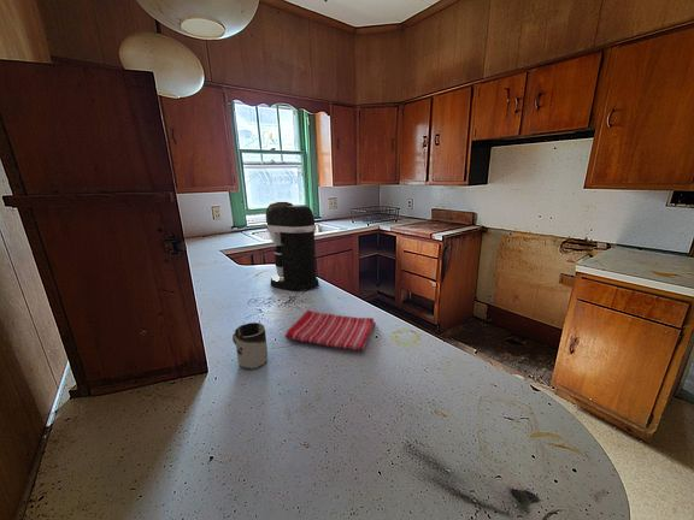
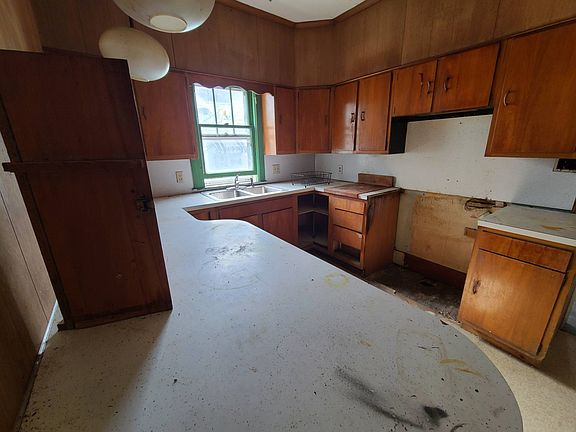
- coffee maker (292, 243)
- dish towel (331, 327)
- cup (247, 343)
